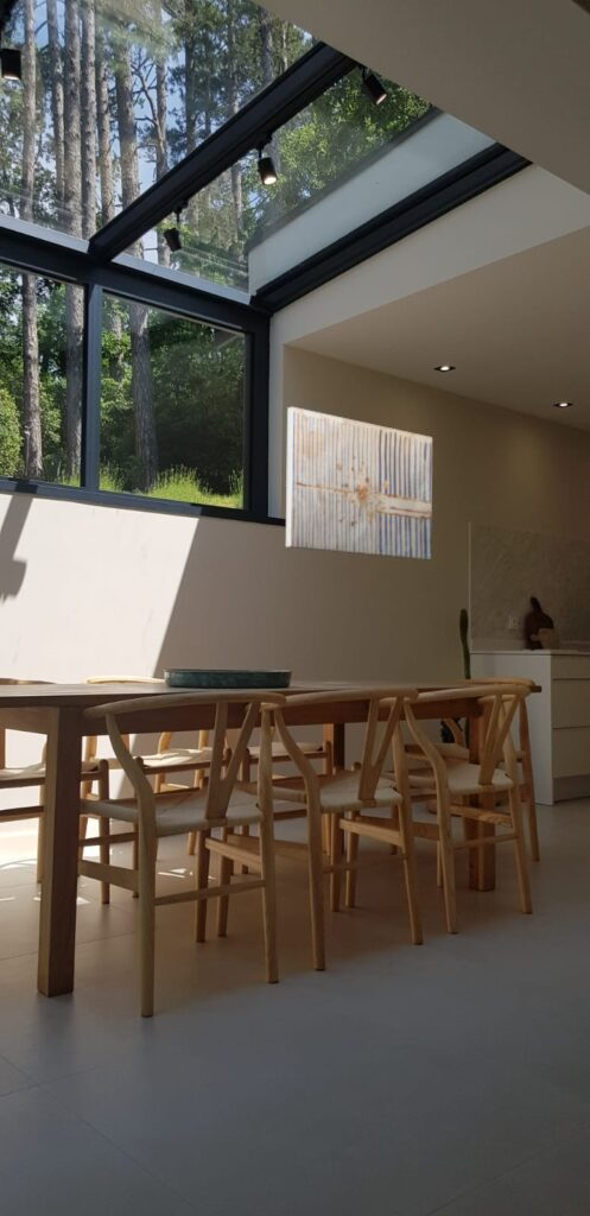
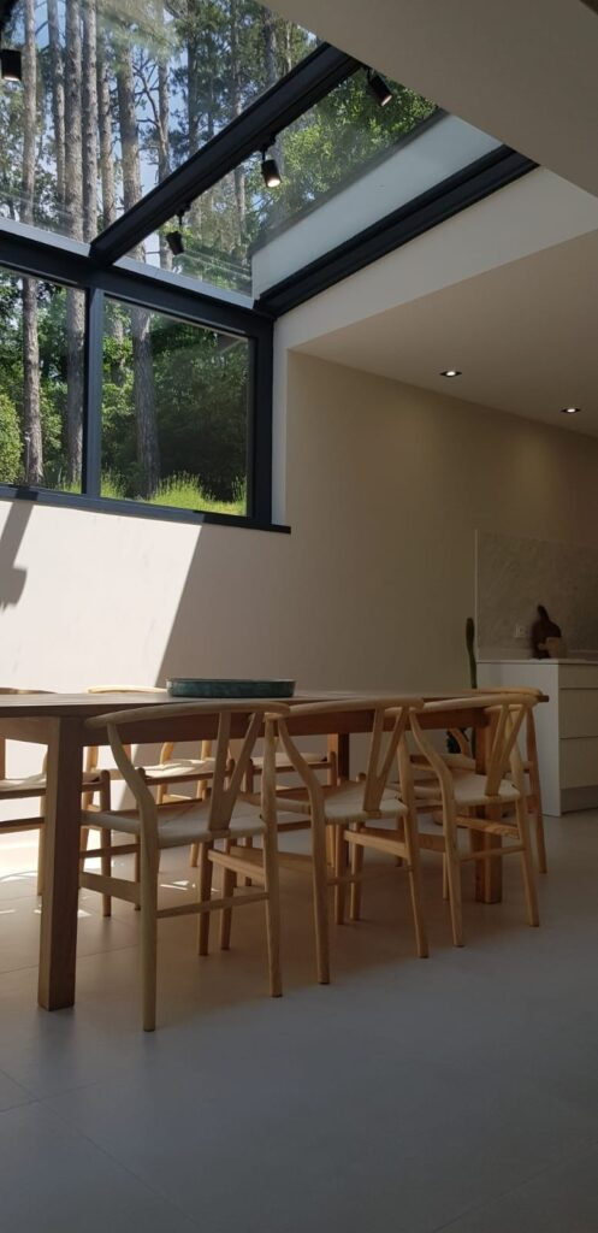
- wall art (363, 488)
